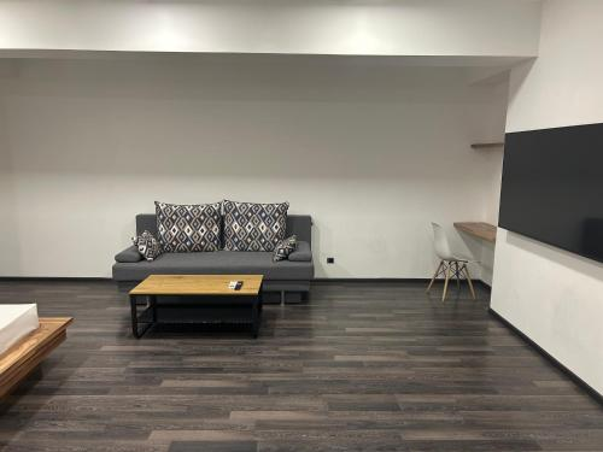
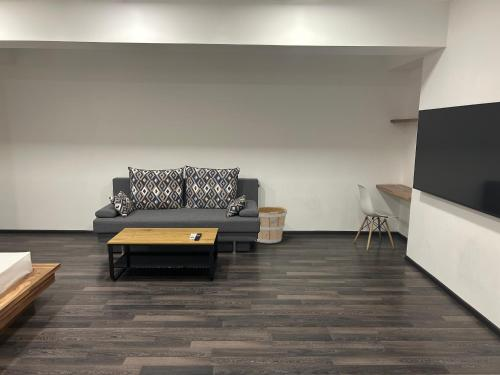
+ wooden bucket (268, 224)
